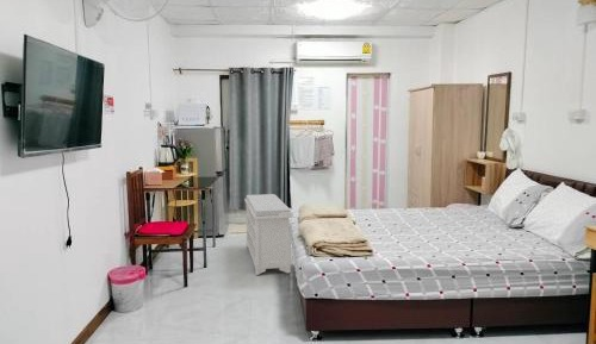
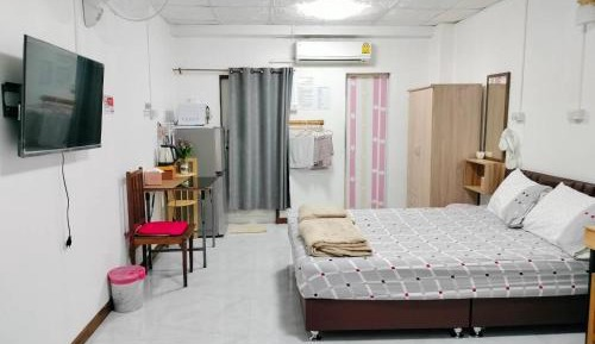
- bench (266, 230)
